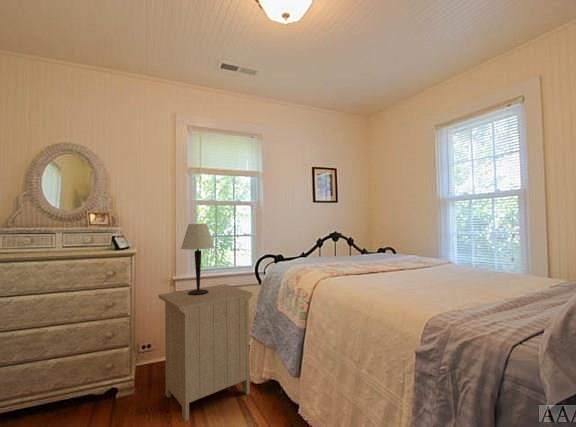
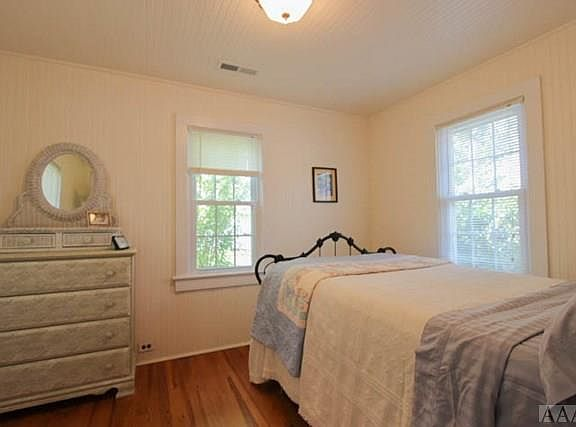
- nightstand (206, 343)
- table lamp (198, 258)
